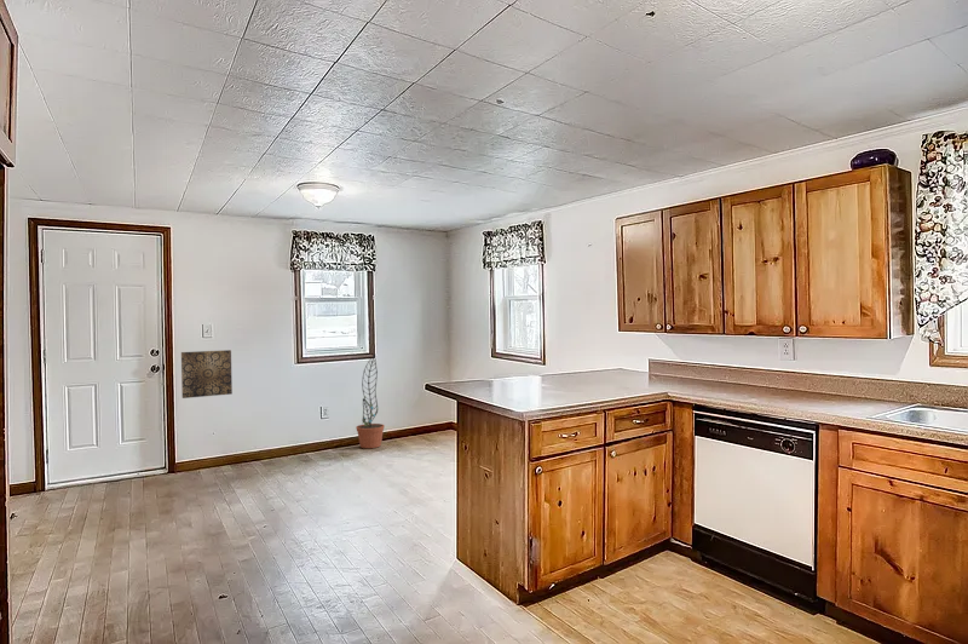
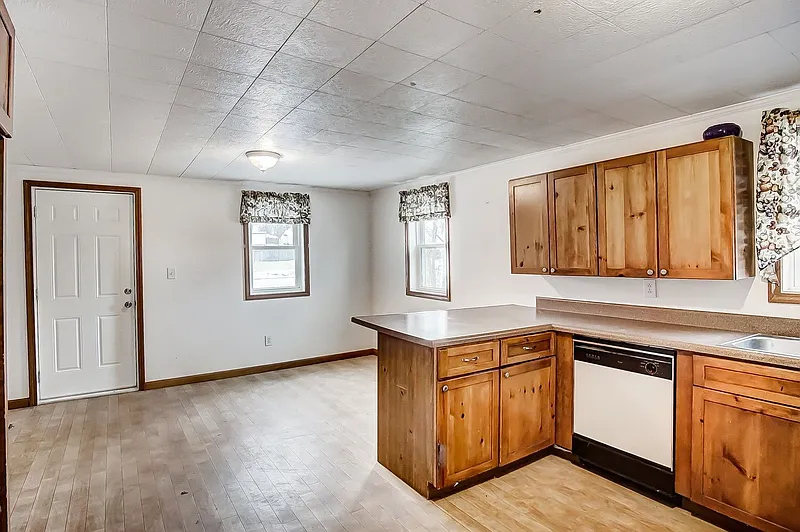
- wall art (207, 373)
- decorative plant (370, 399)
